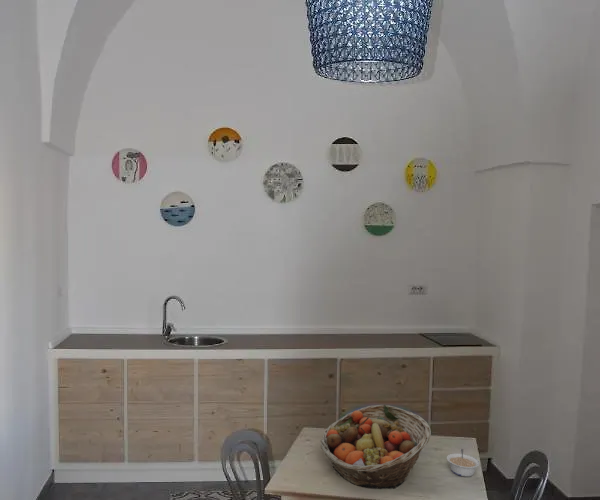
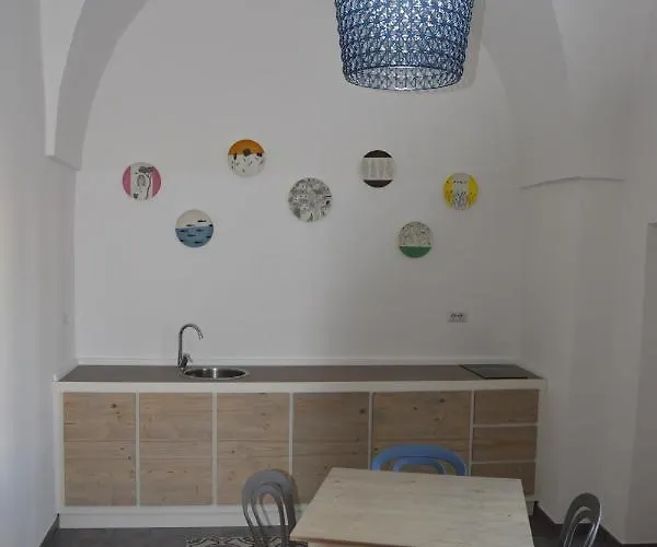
- legume (461, 464)
- fruit basket (374, 444)
